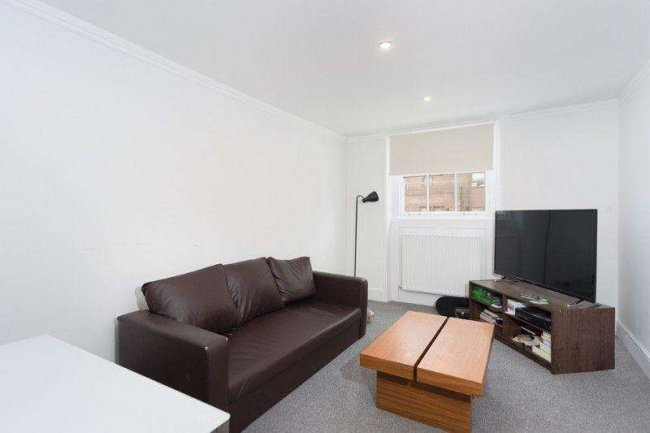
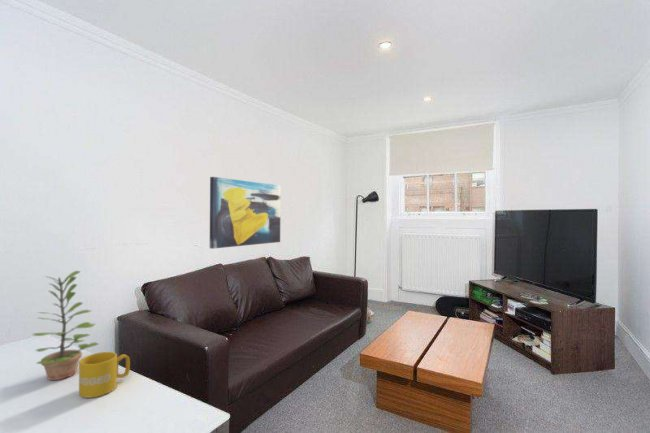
+ mug (105, 371)
+ plant (67, 321)
+ wall art (249, 213)
